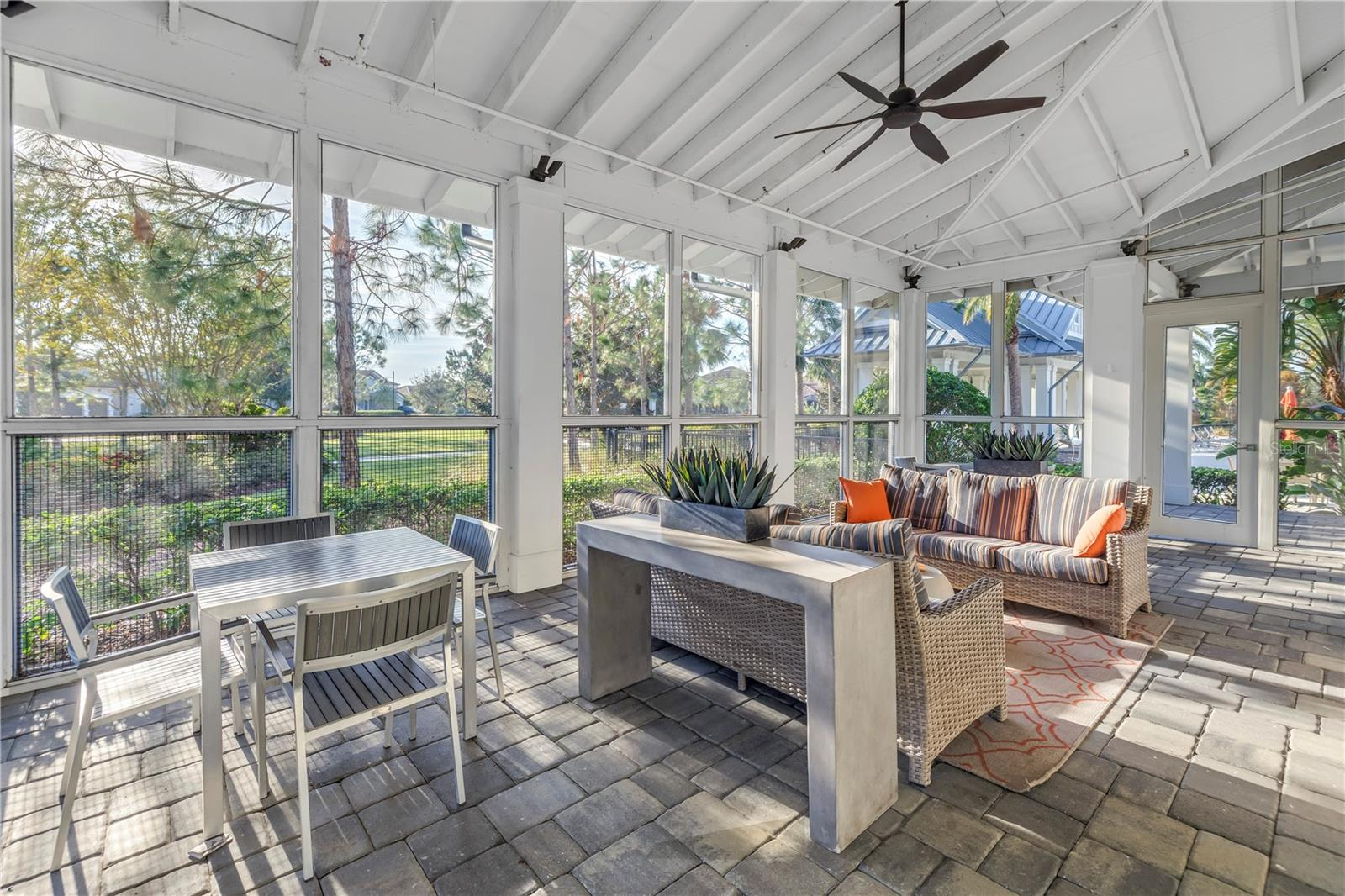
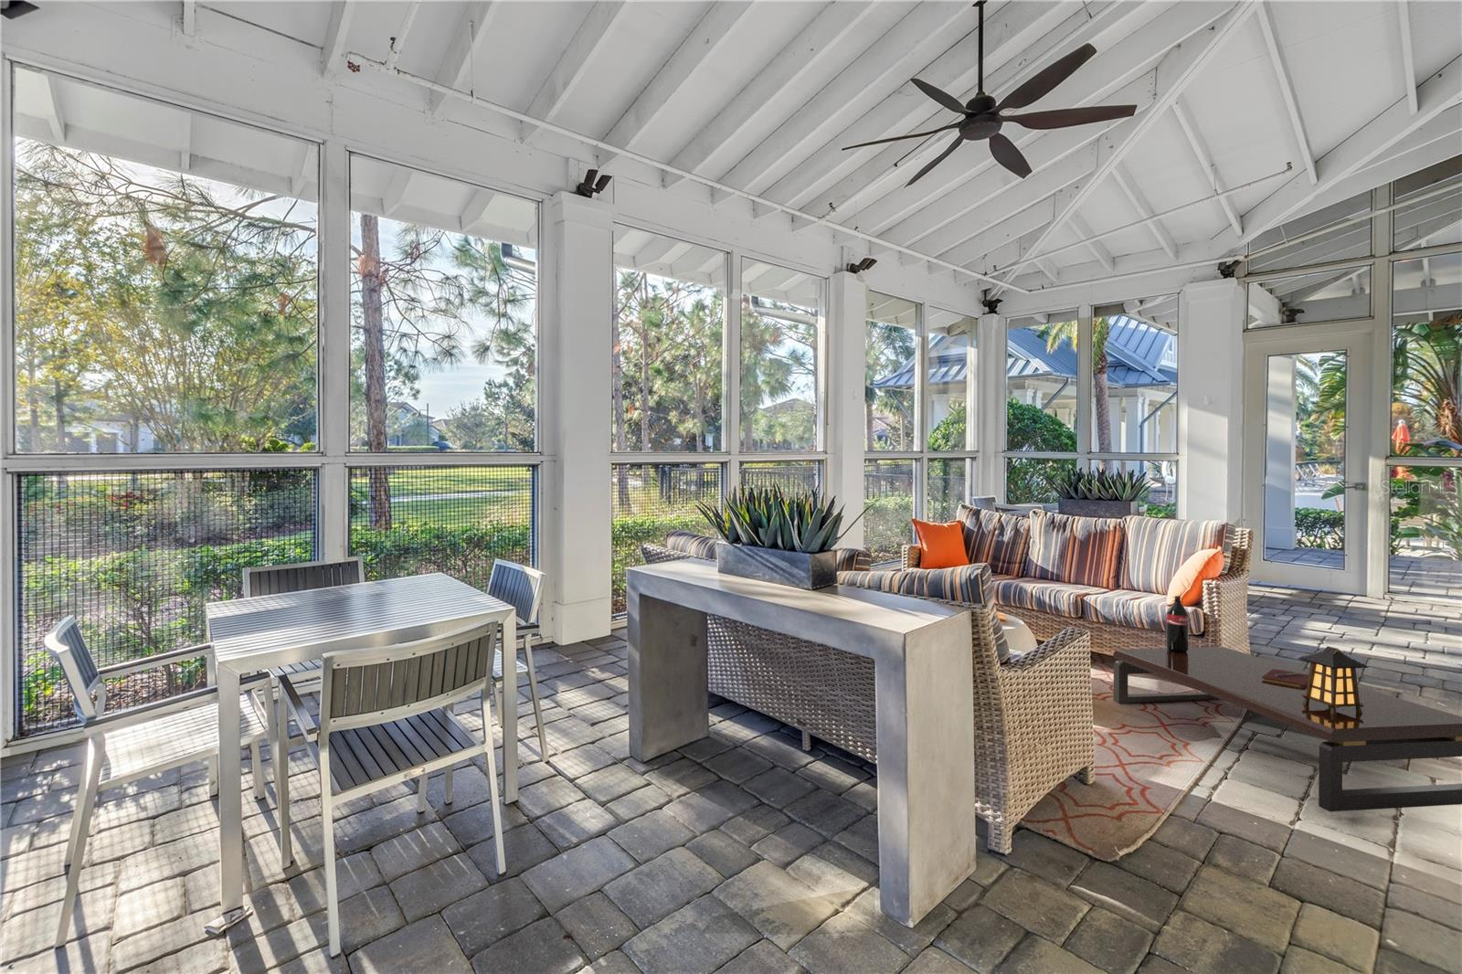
+ coffee table (1267, 679)
